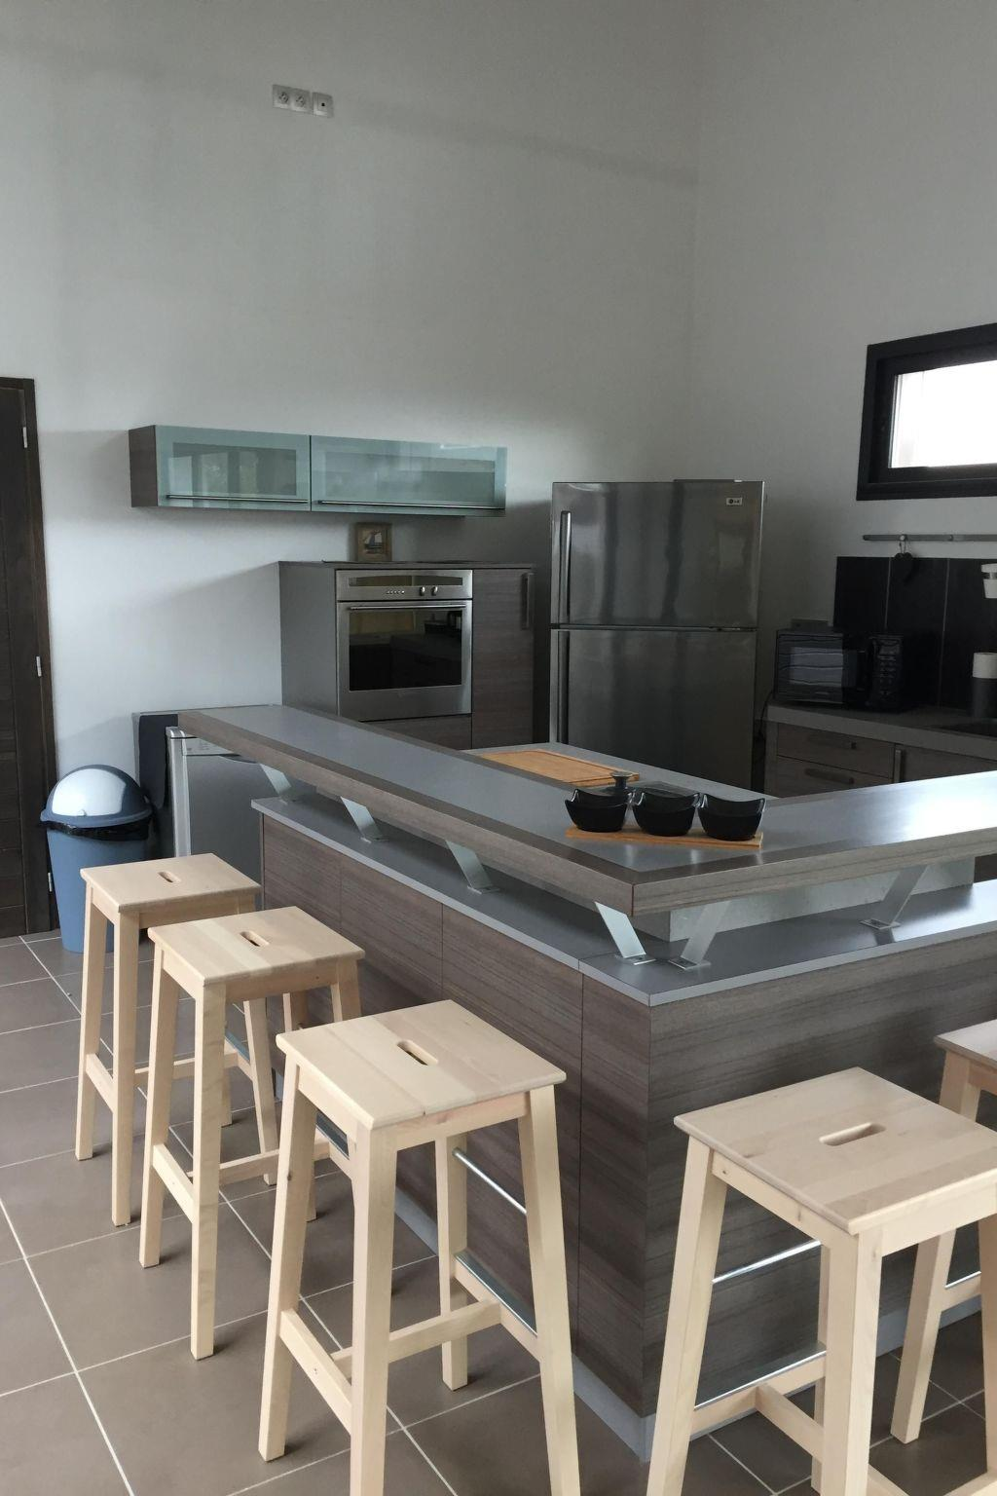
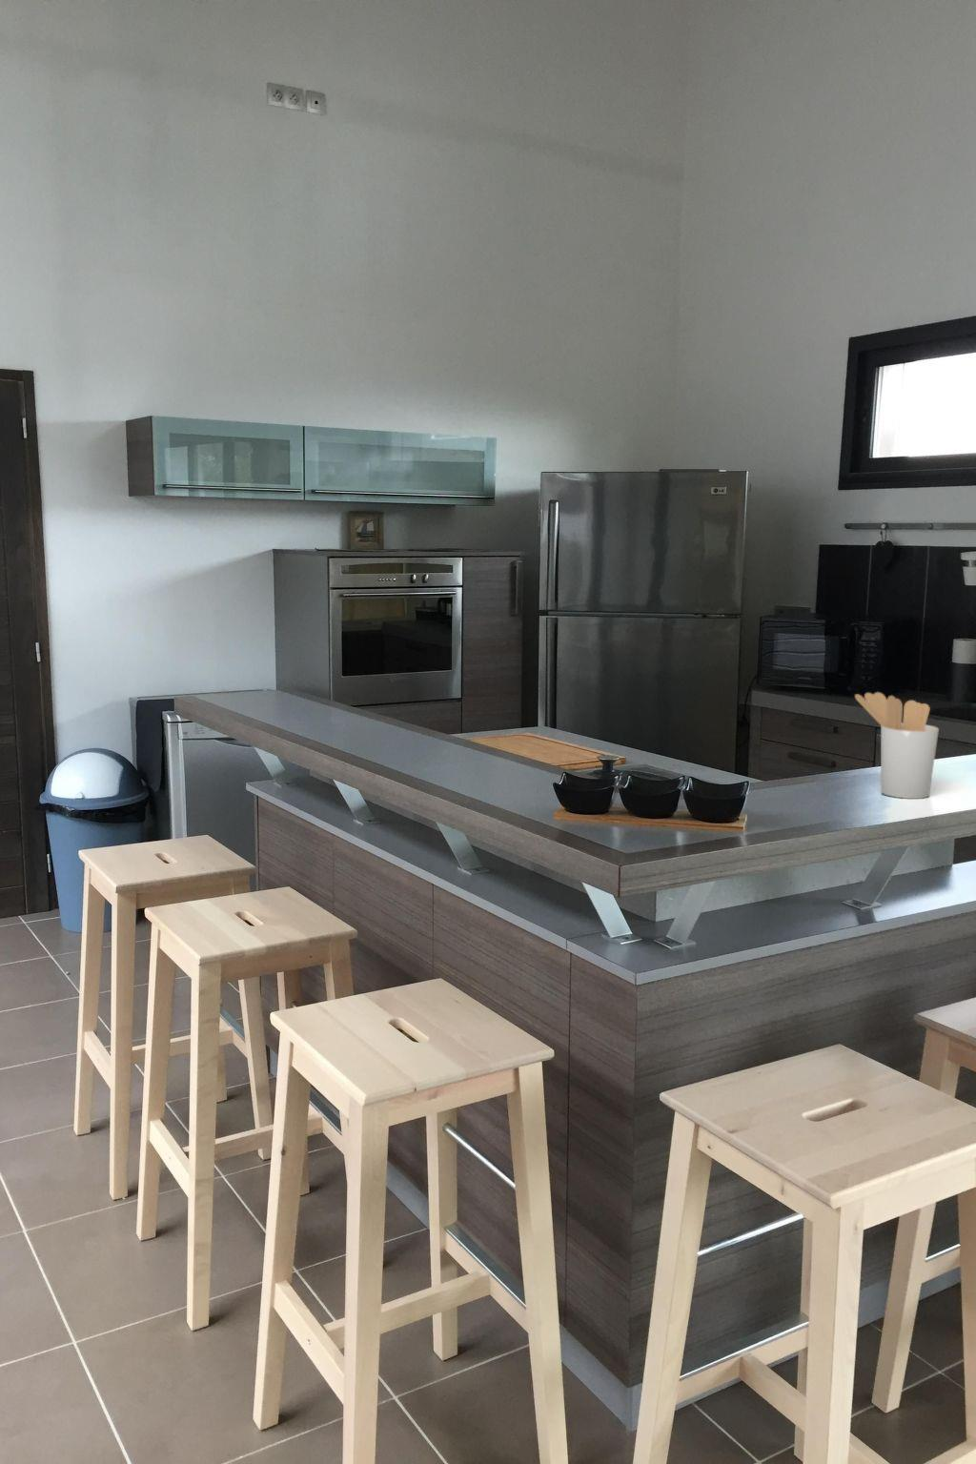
+ utensil holder (895, 742)
